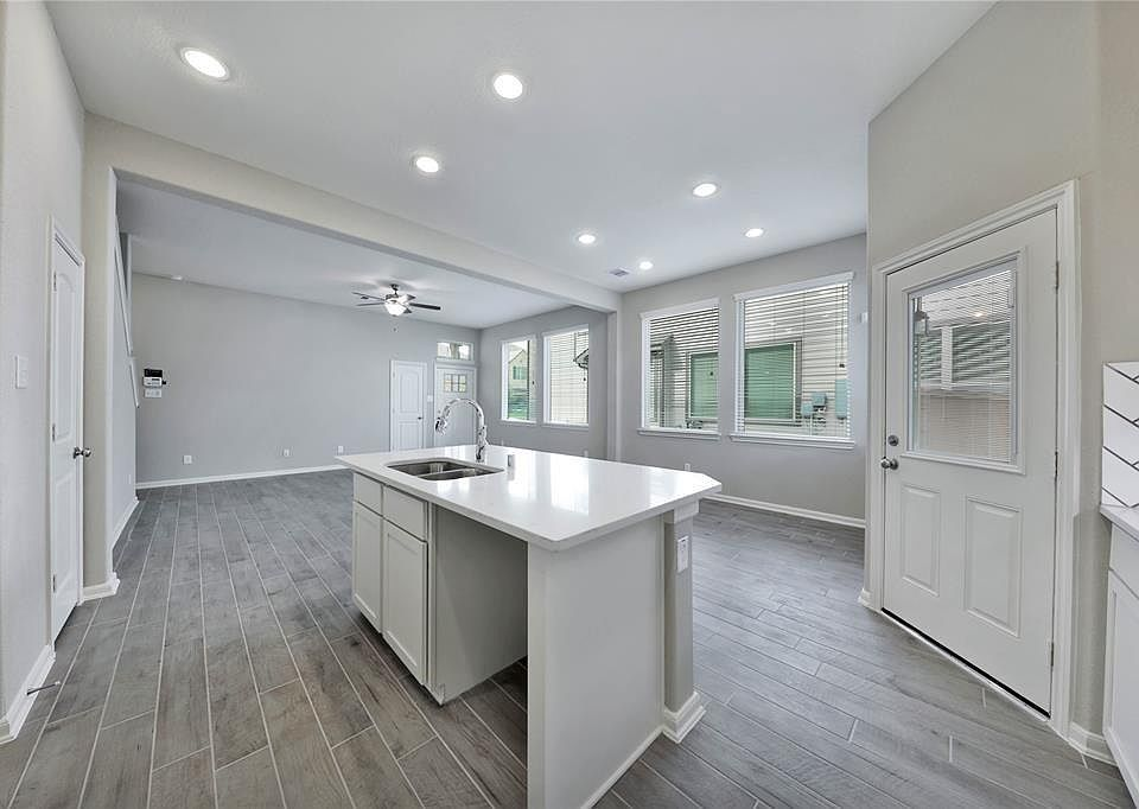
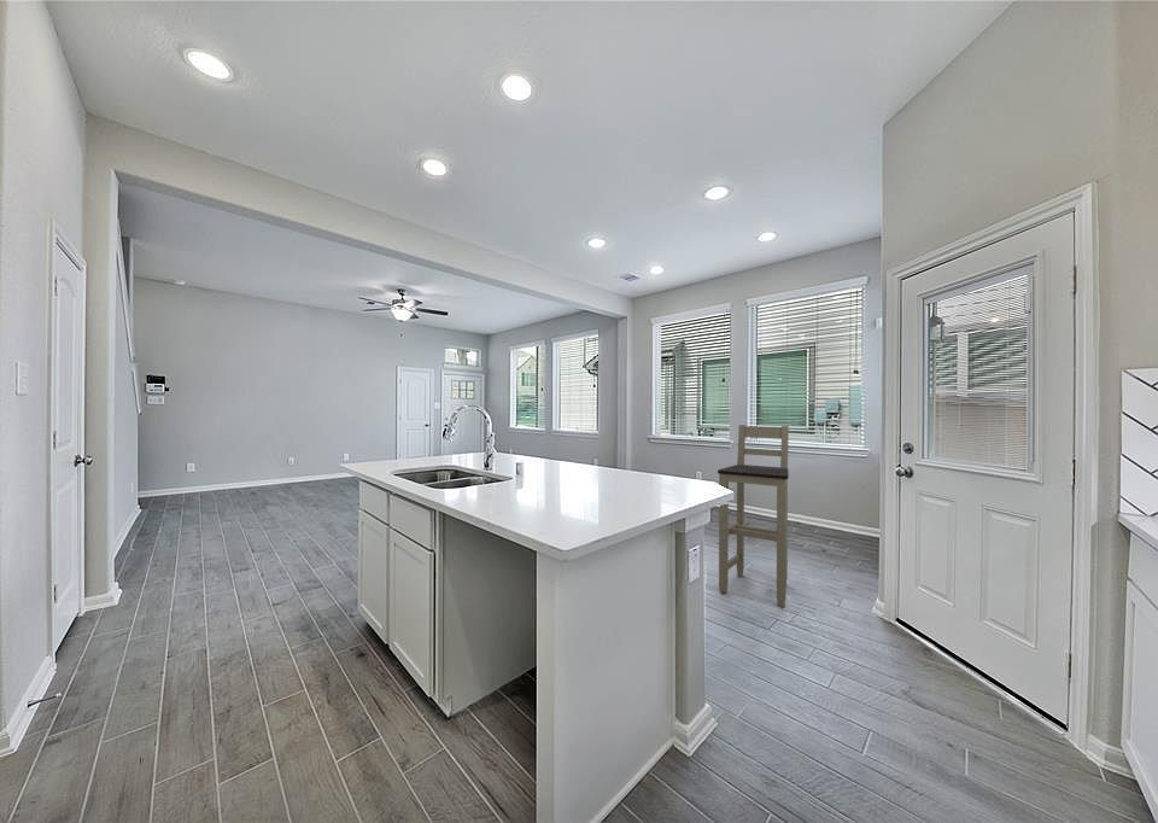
+ bar stool (743, 507)
